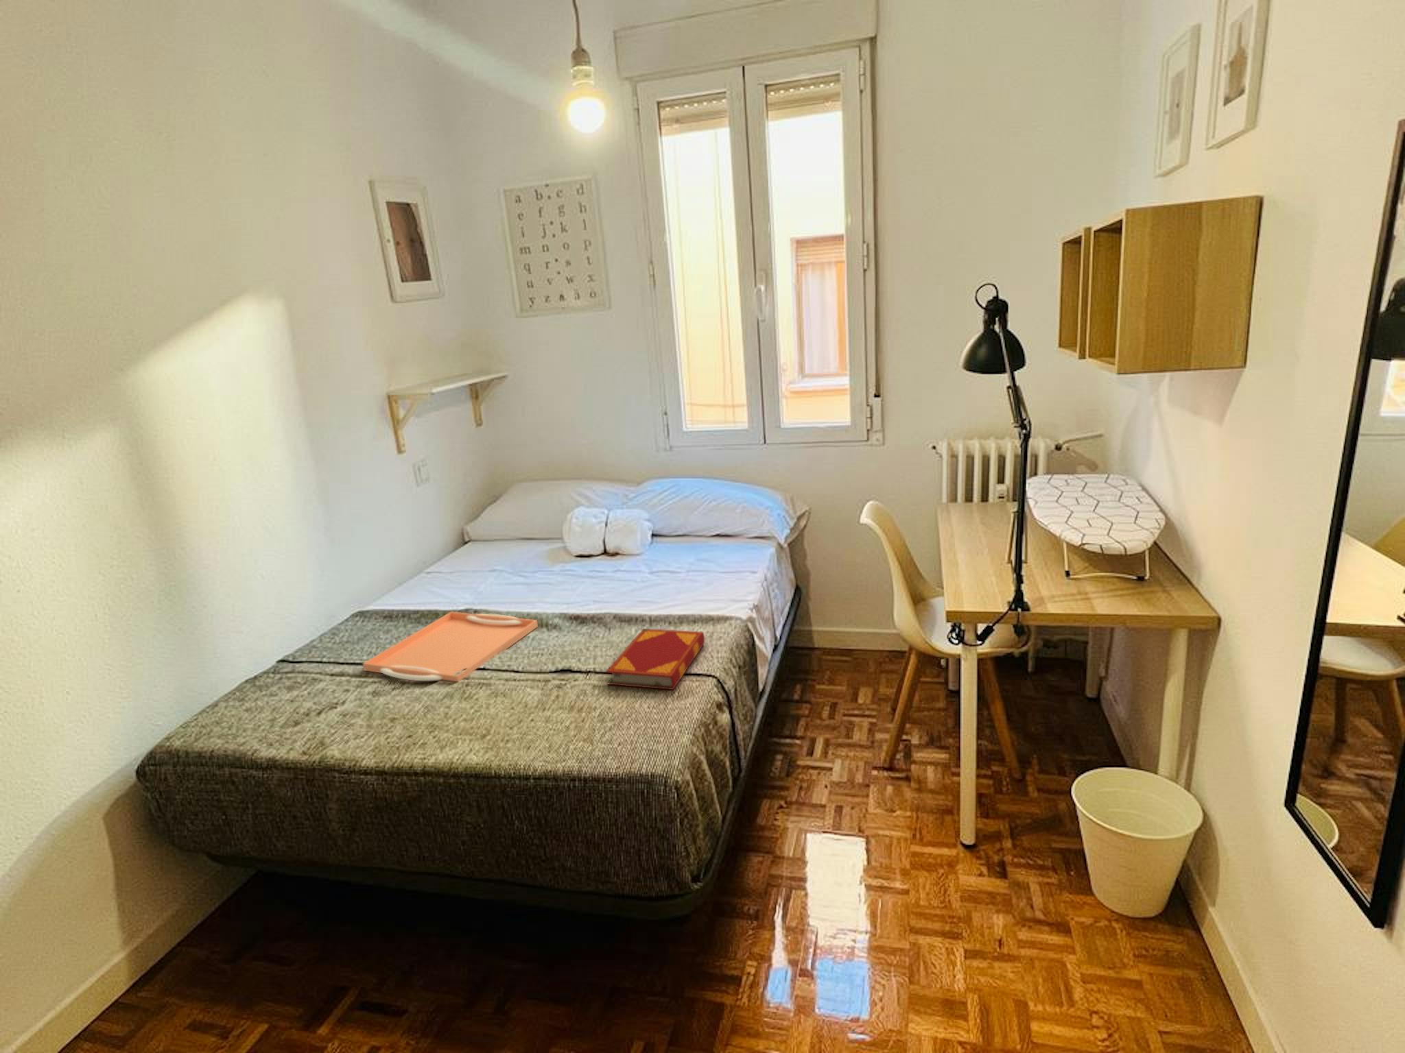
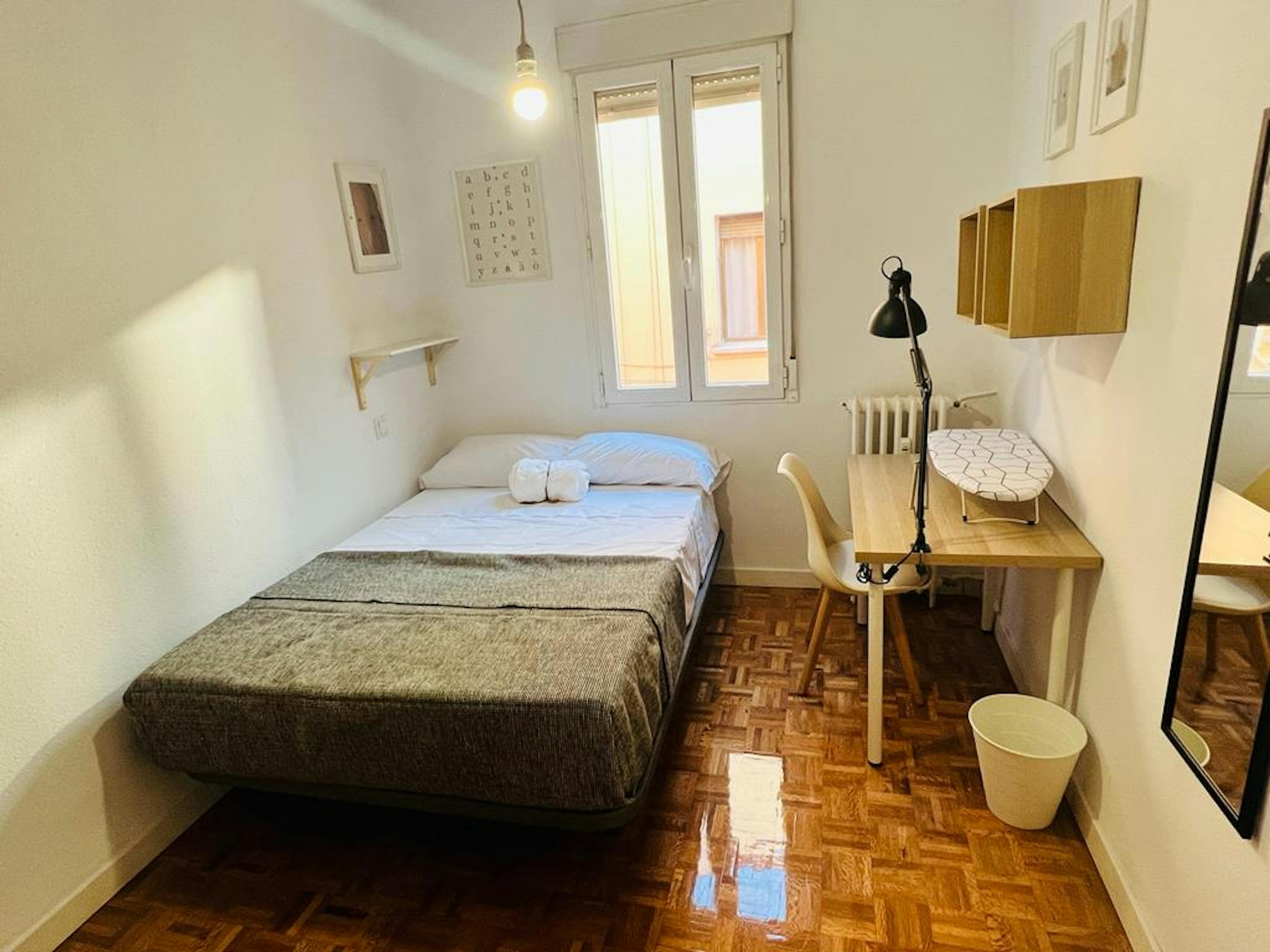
- serving tray (455, 644)
- hardback book (658, 657)
